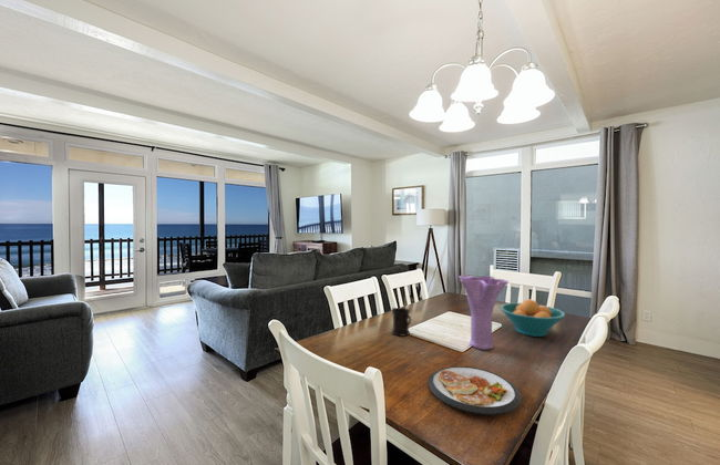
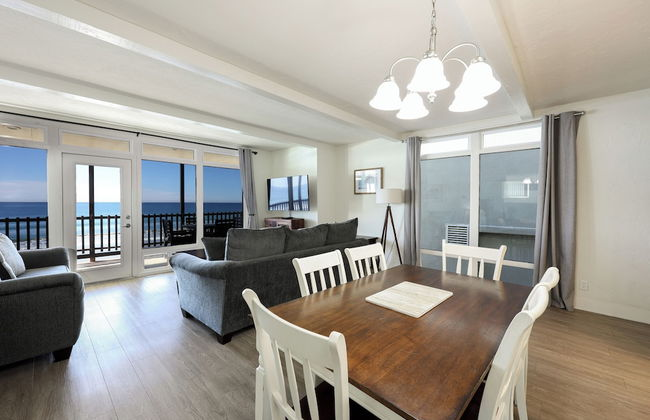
- vase (481, 311)
- mug (401, 321)
- dish (472, 384)
- fruit bowl (531, 316)
